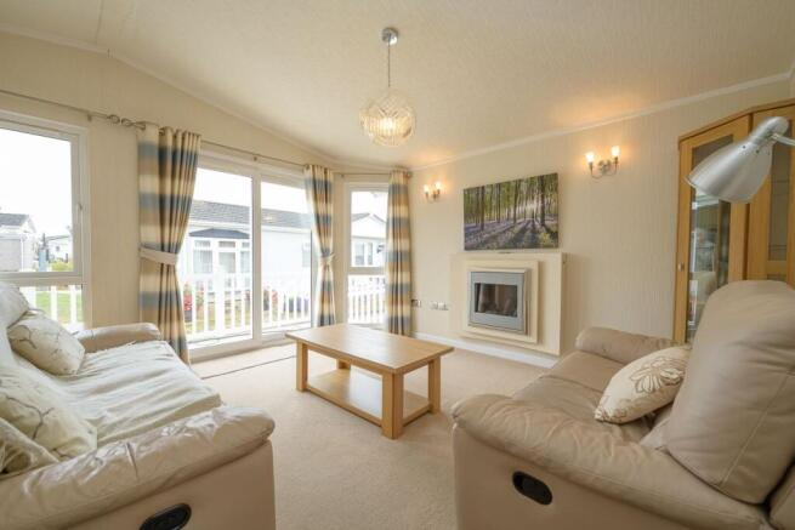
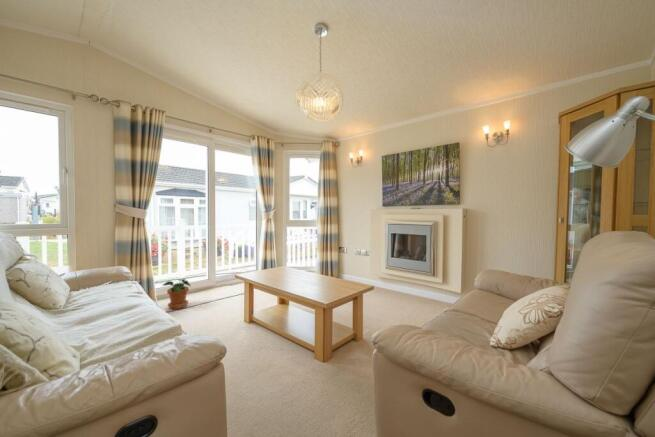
+ potted plant (176, 294)
